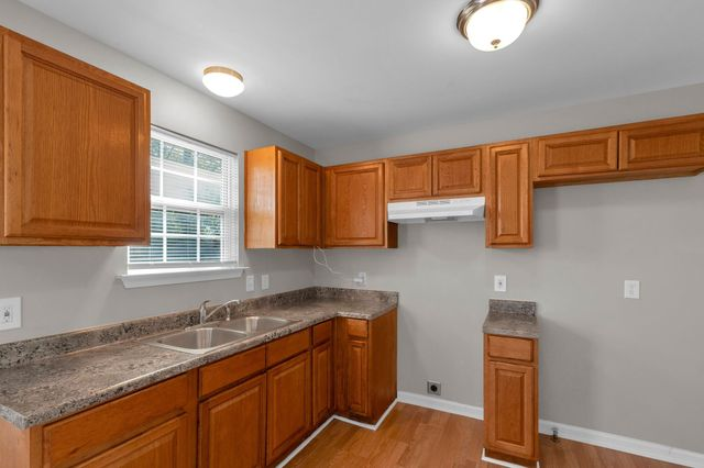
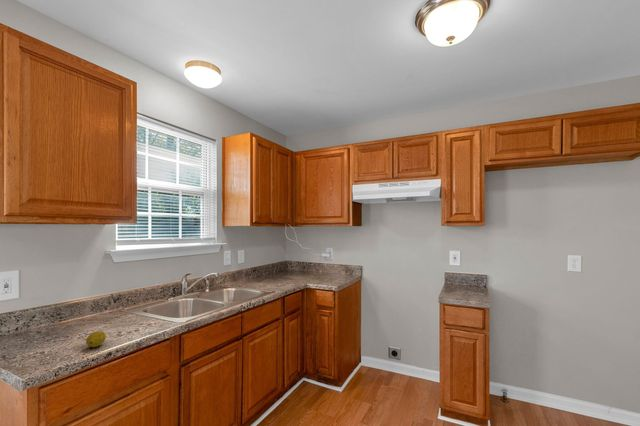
+ fruit (96, 338)
